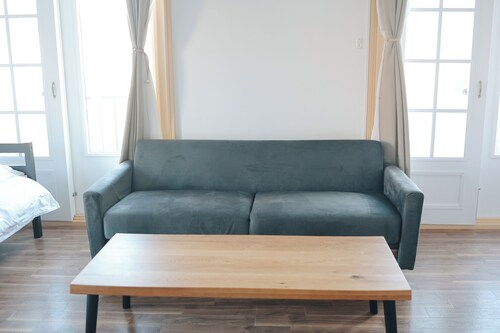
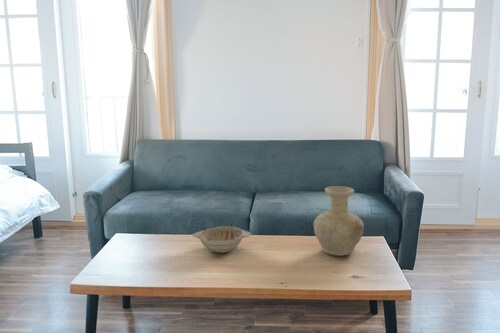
+ decorative bowl (221, 240)
+ vase (338, 221)
